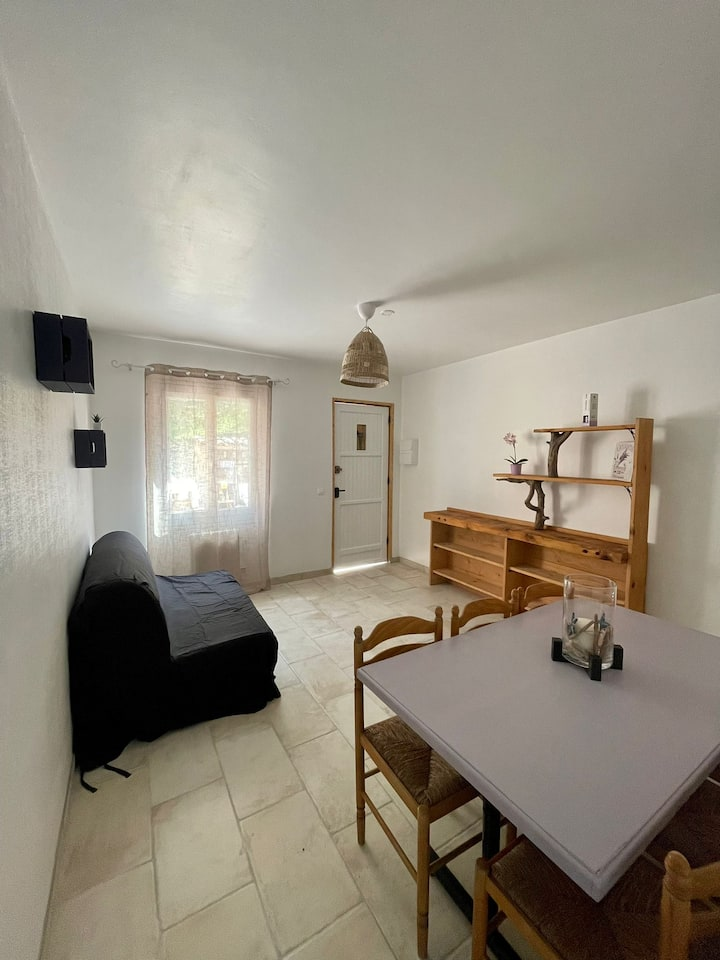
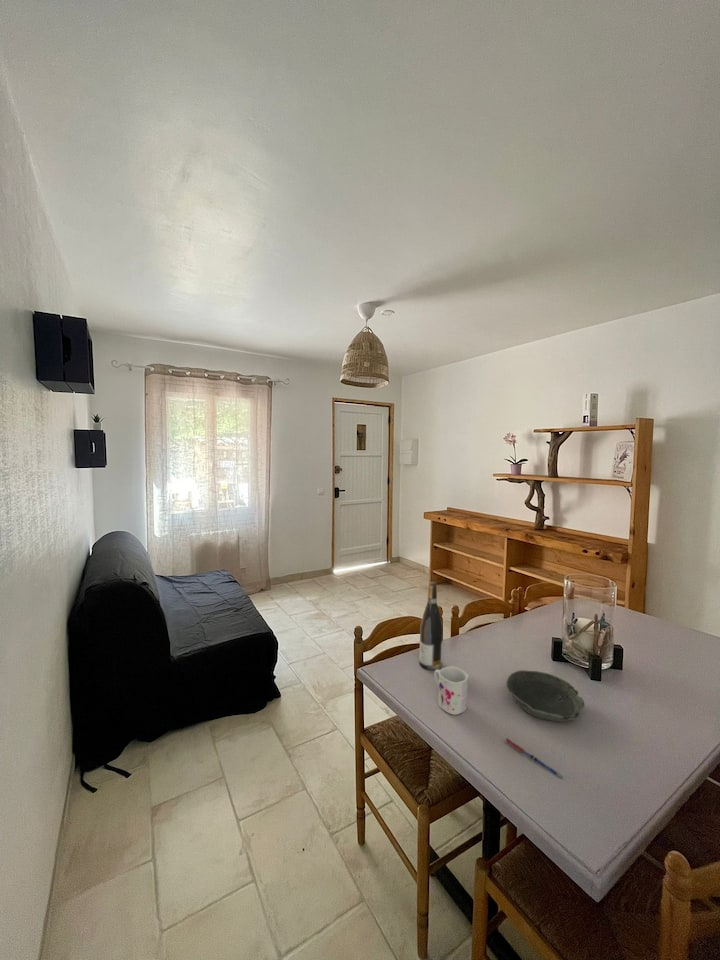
+ bowl (543, 697)
+ pen (532, 756)
+ mug (449, 687)
+ wine bottle (431, 623)
